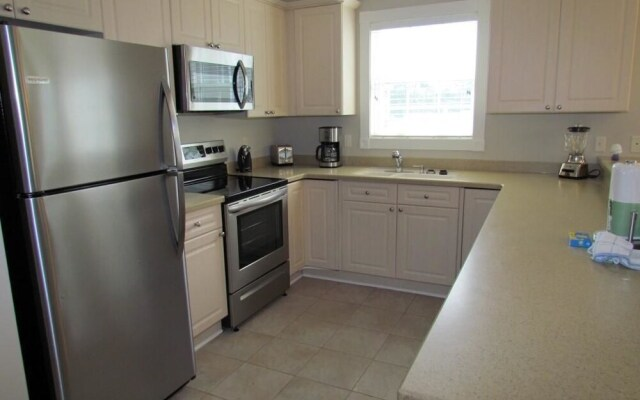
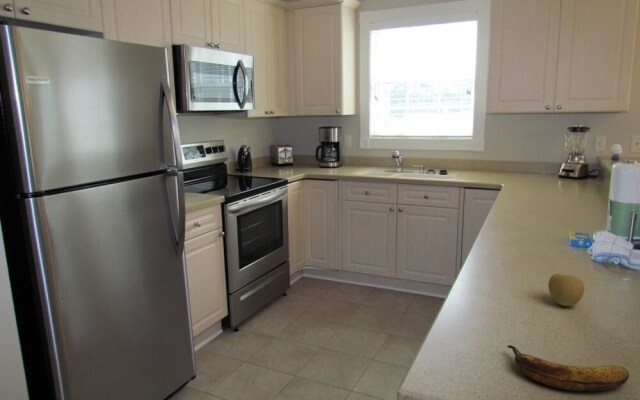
+ apple (565, 289)
+ banana (568, 367)
